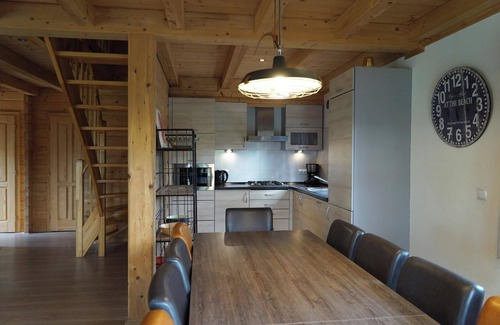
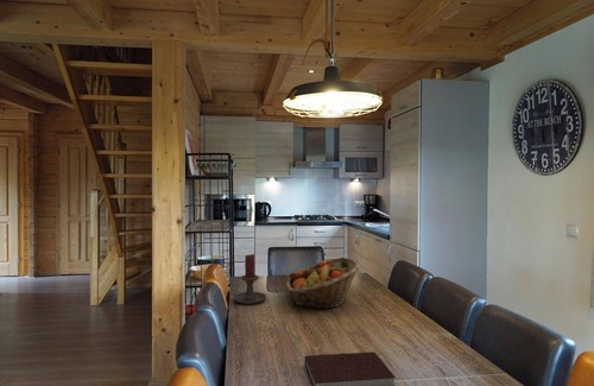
+ notebook (347, 371)
+ candle holder (249, 276)
+ fruit basket (322, 280)
